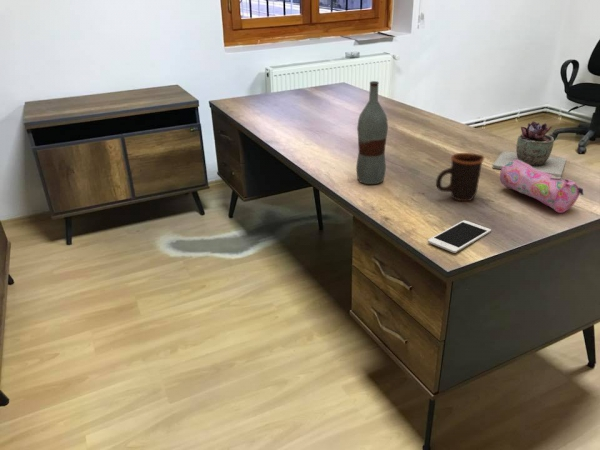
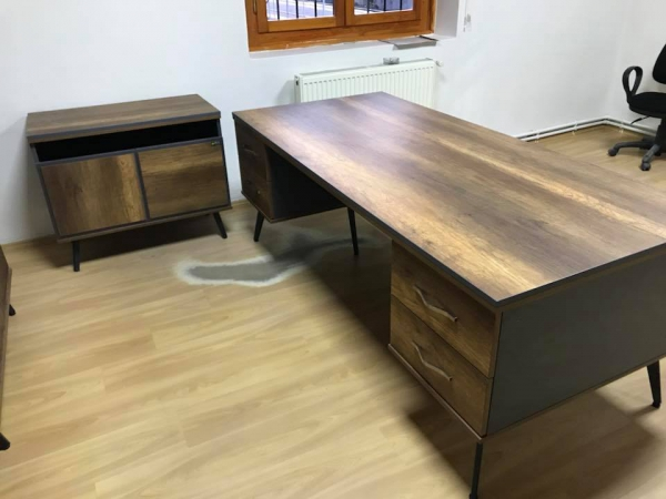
- succulent plant (533, 143)
- mug (458, 178)
- pencil case (538, 184)
- cell phone (459, 235)
- bottle (372, 133)
